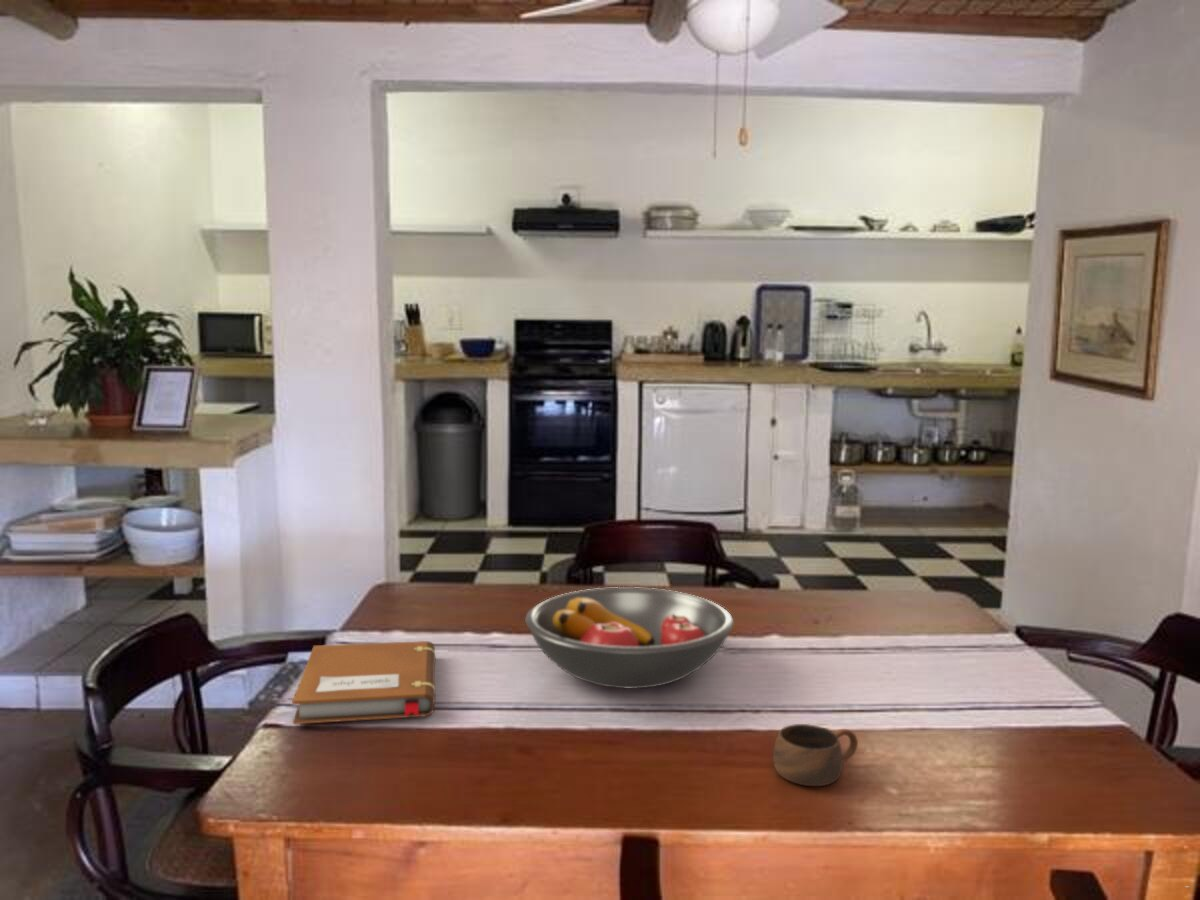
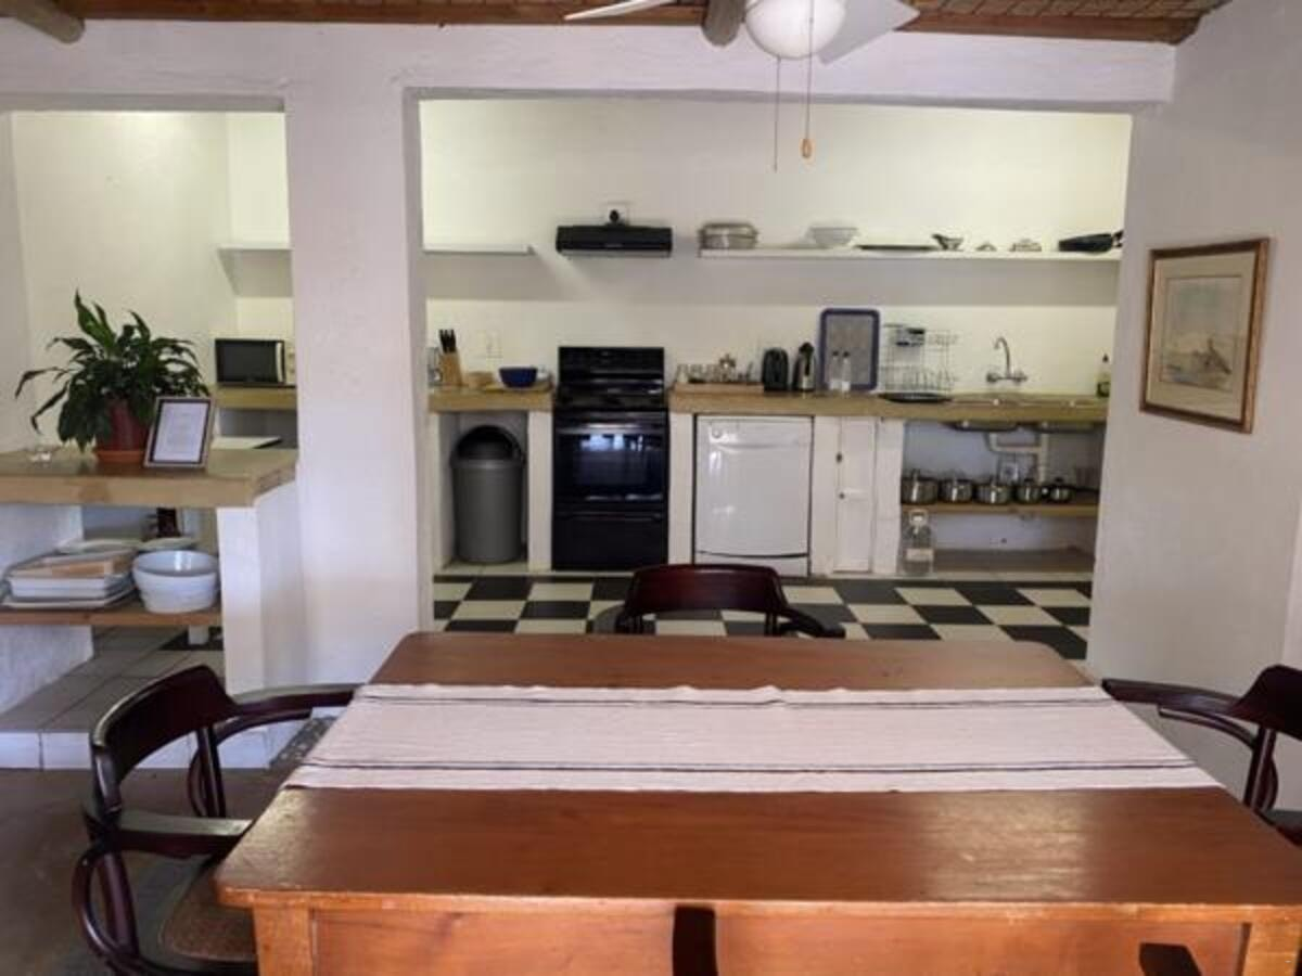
- notebook (370, 680)
- cup (818, 753)
- fruit bowl (629, 636)
